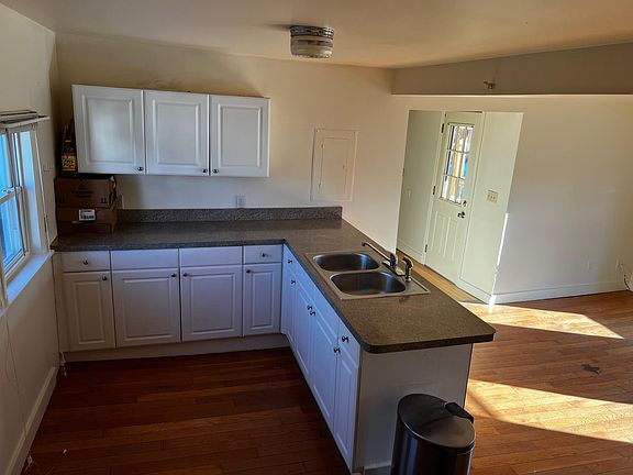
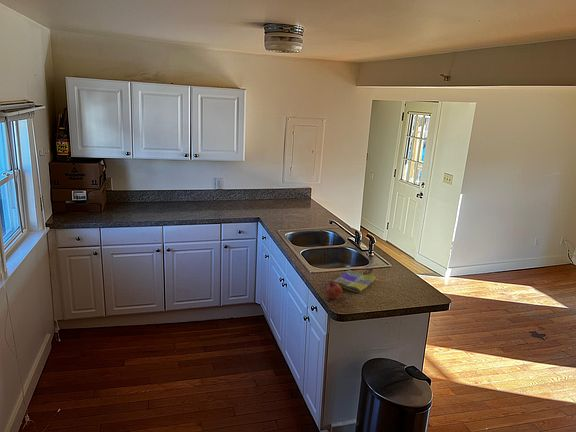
+ dish towel (353, 280)
+ fruit (334, 289)
